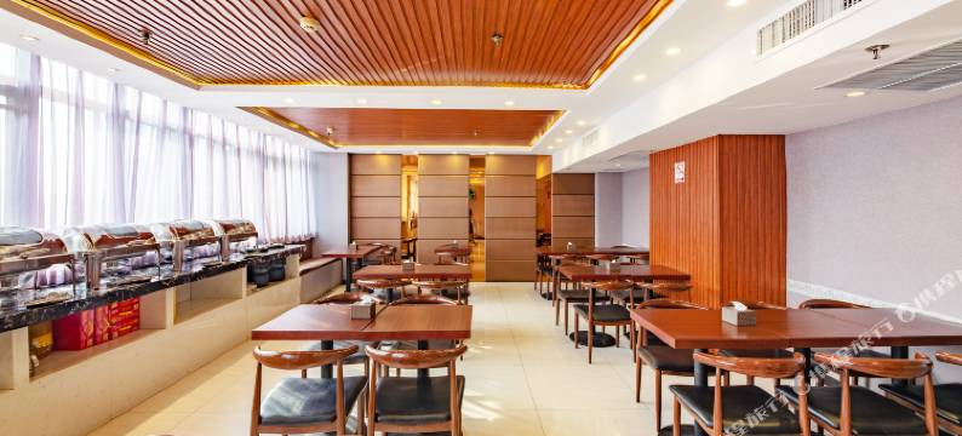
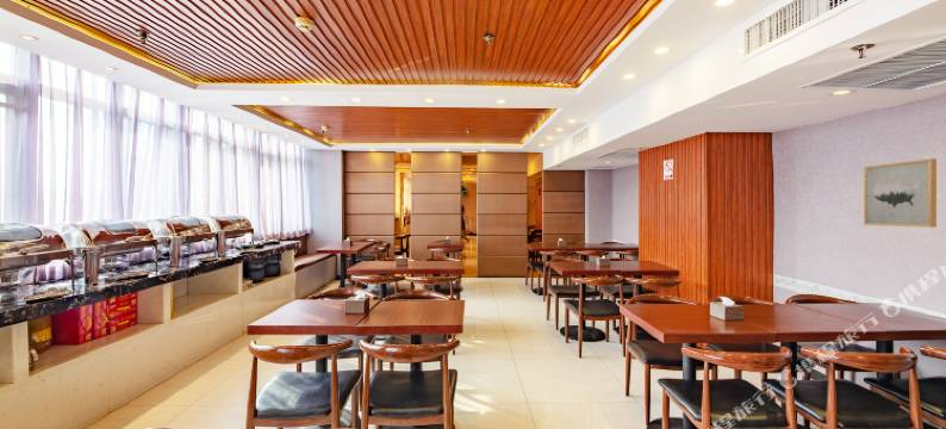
+ wall art (897, 194)
